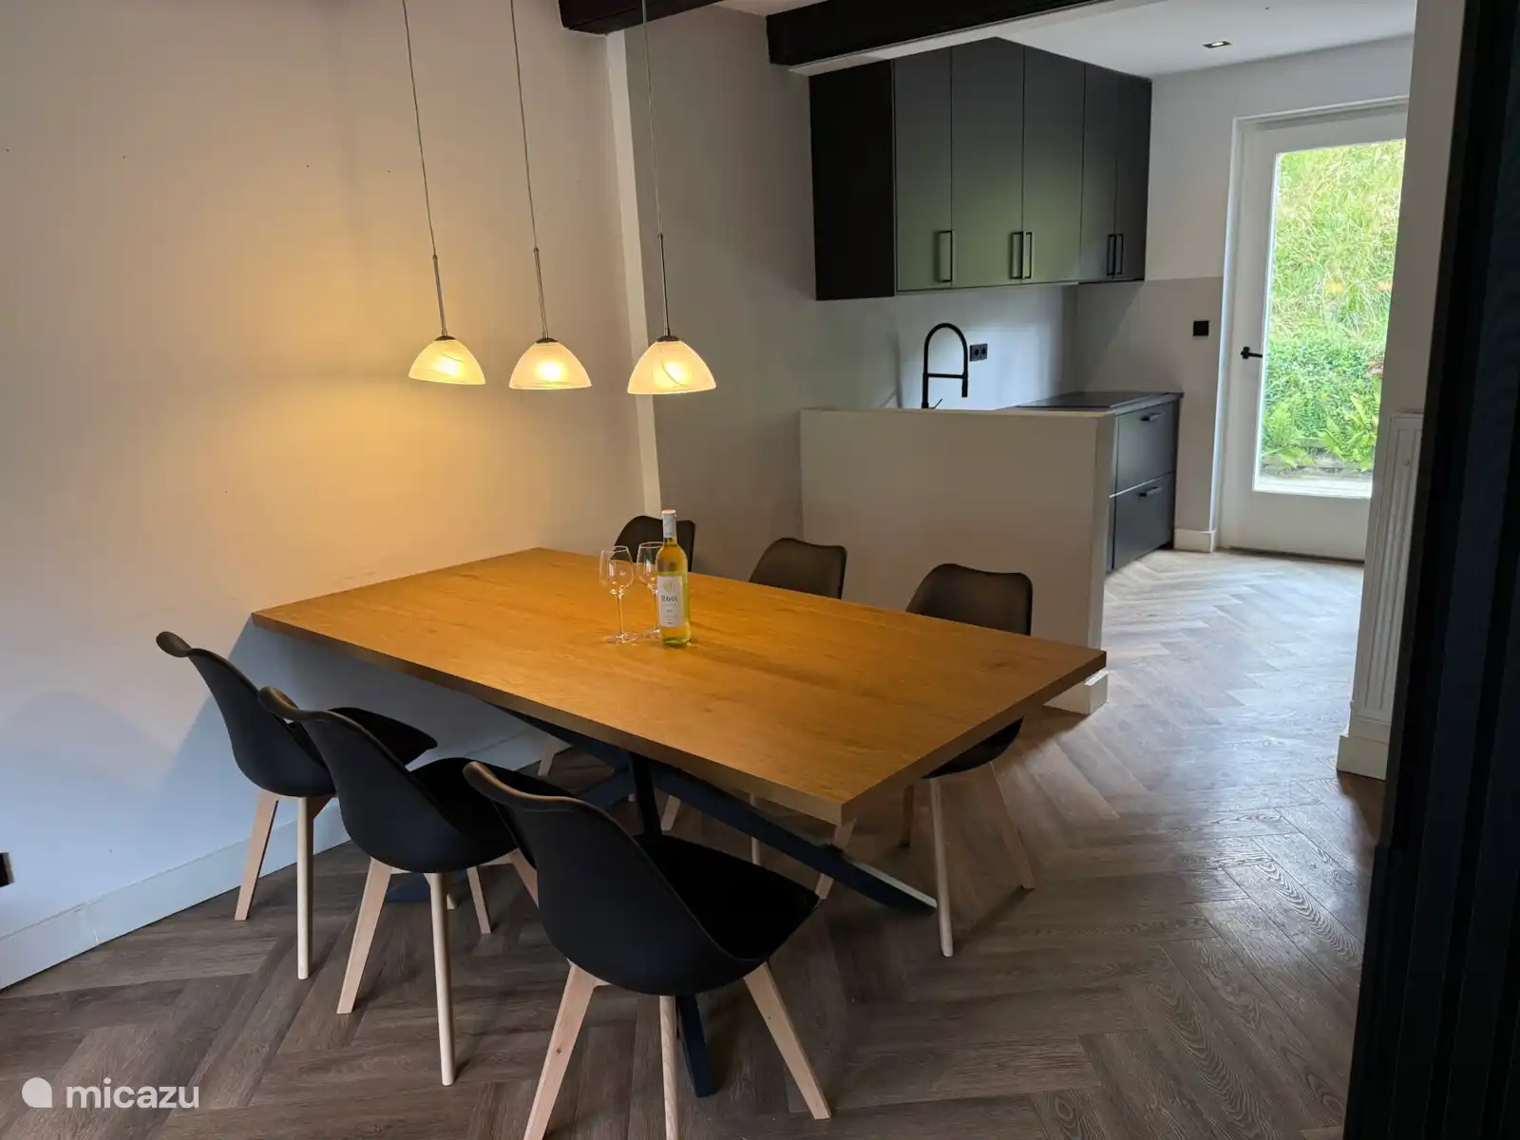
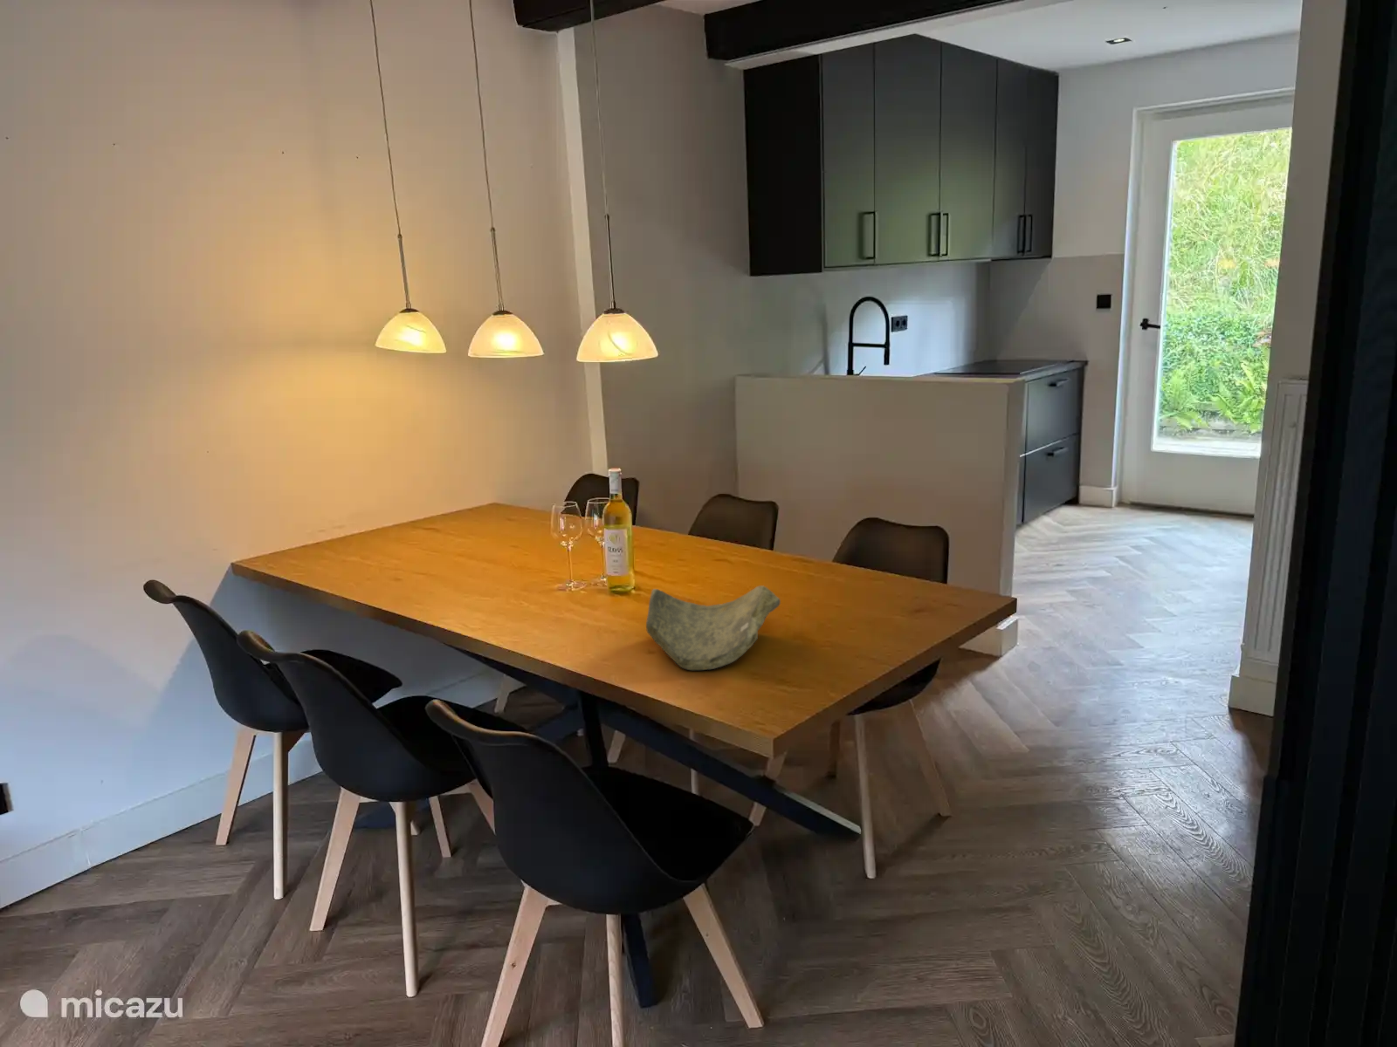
+ decorative bowl (711, 624)
